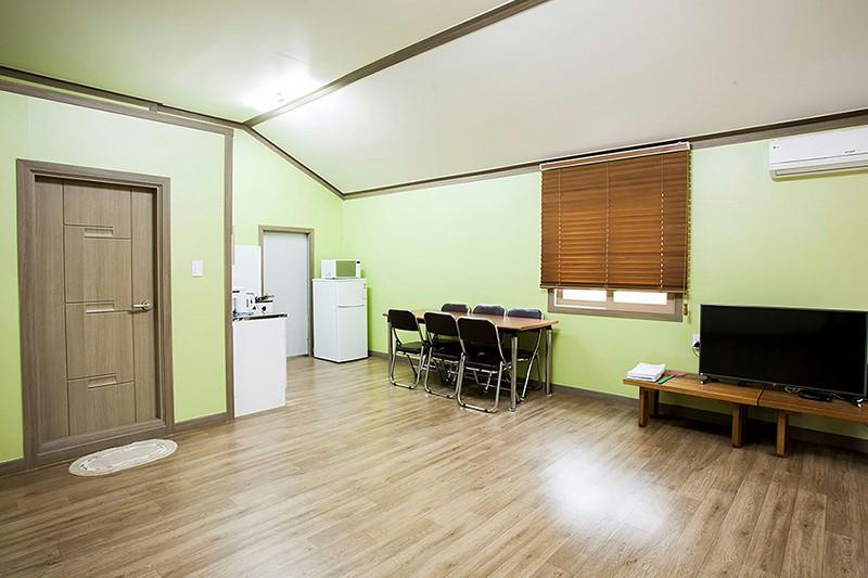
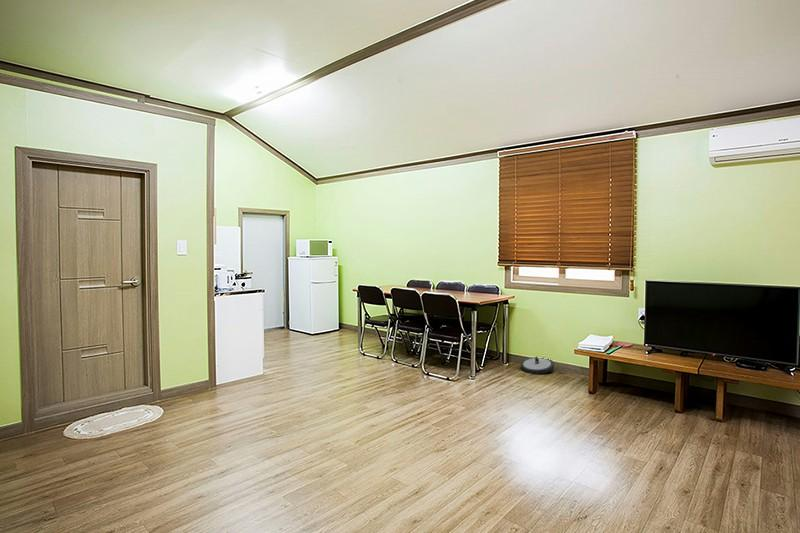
+ robot vacuum (537, 363)
